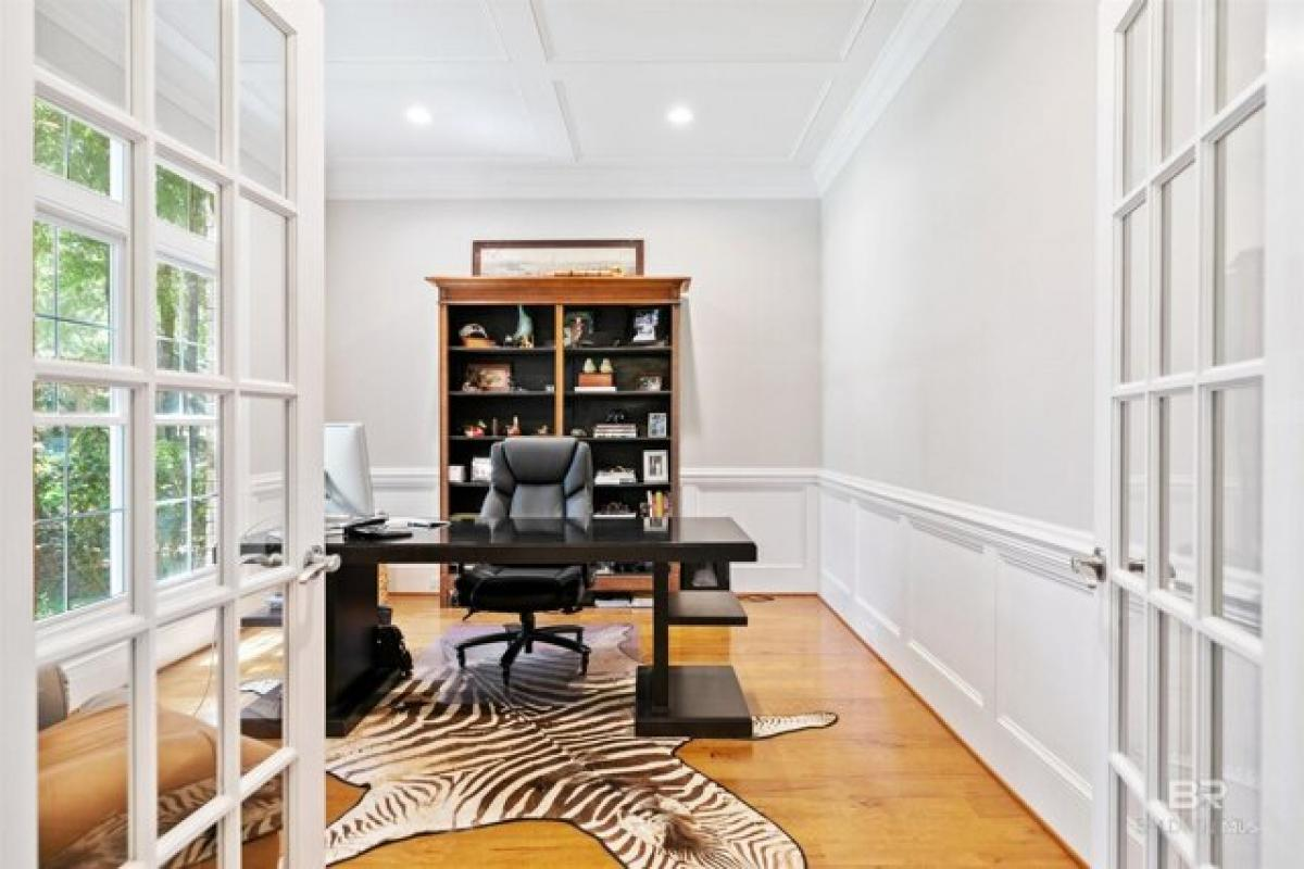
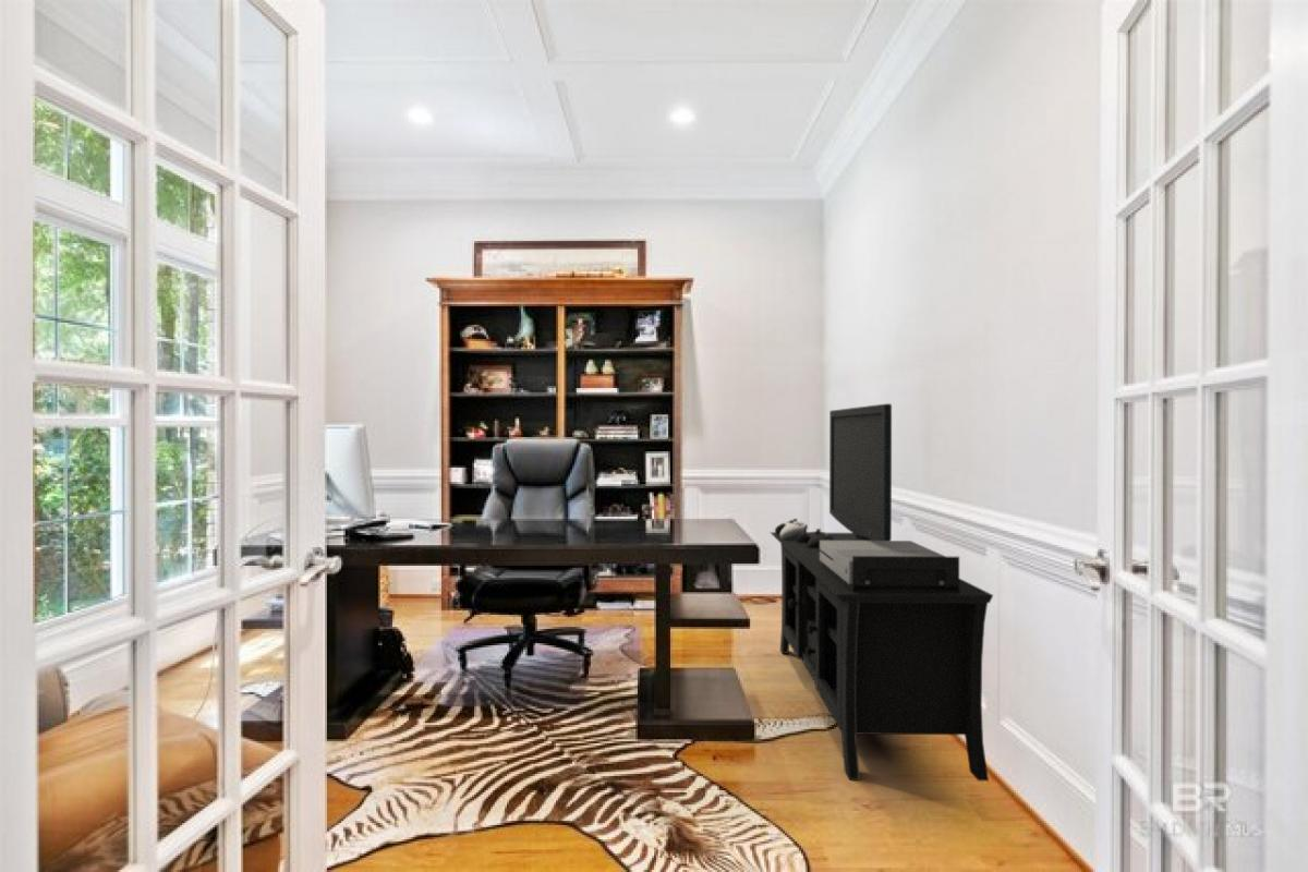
+ media console (855, 554)
